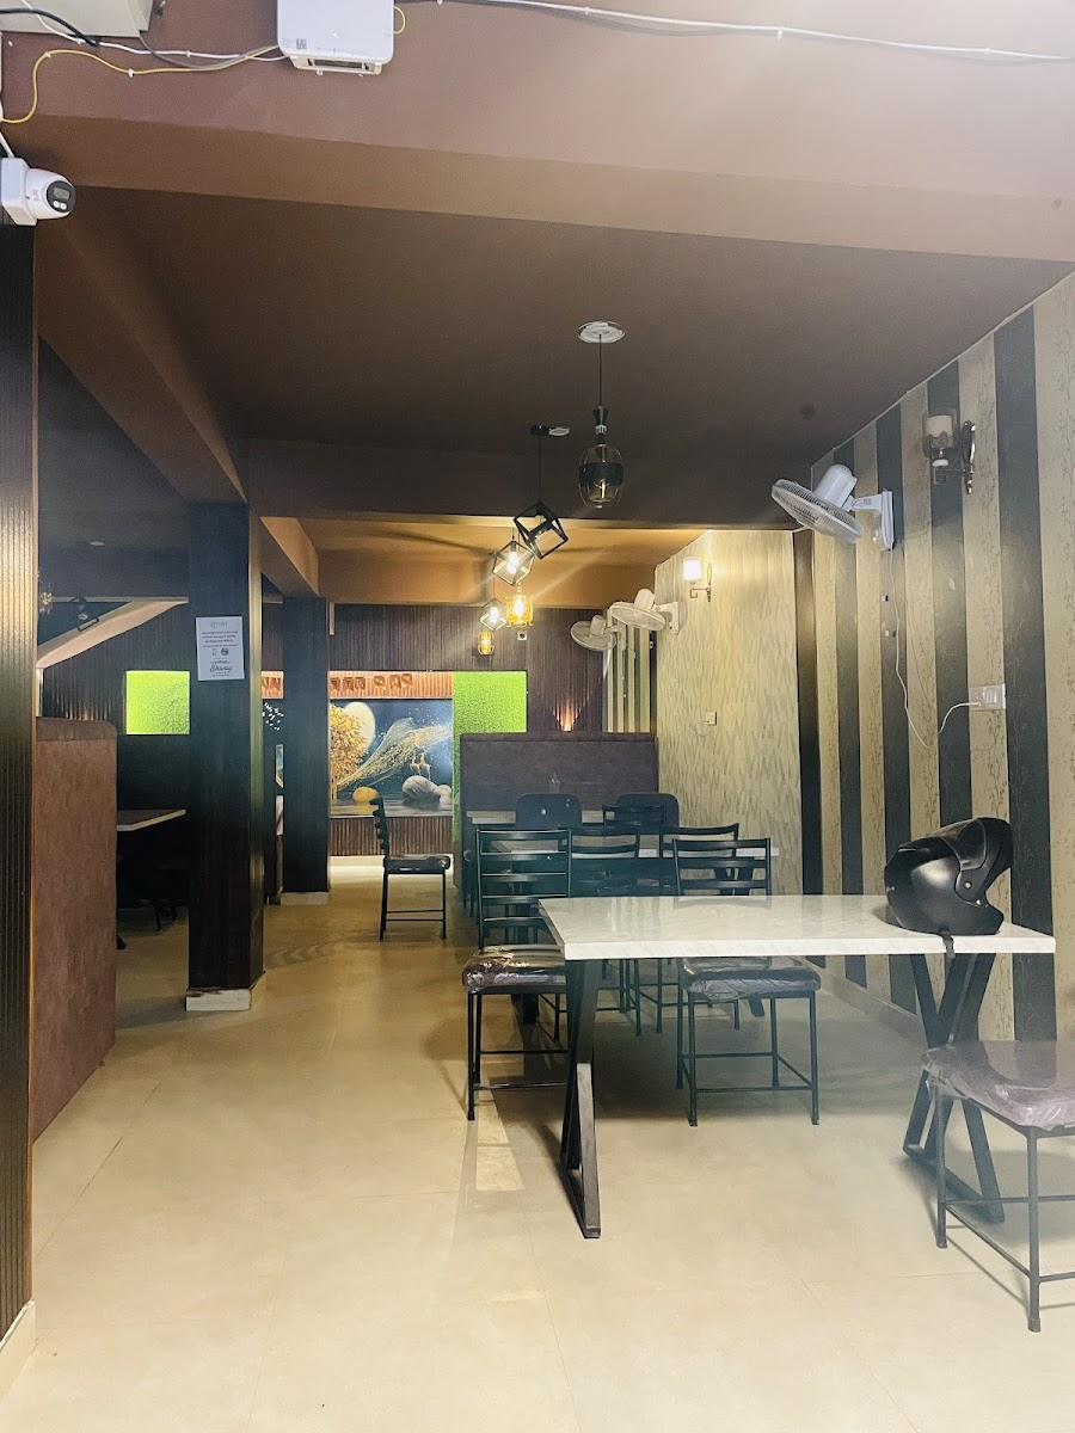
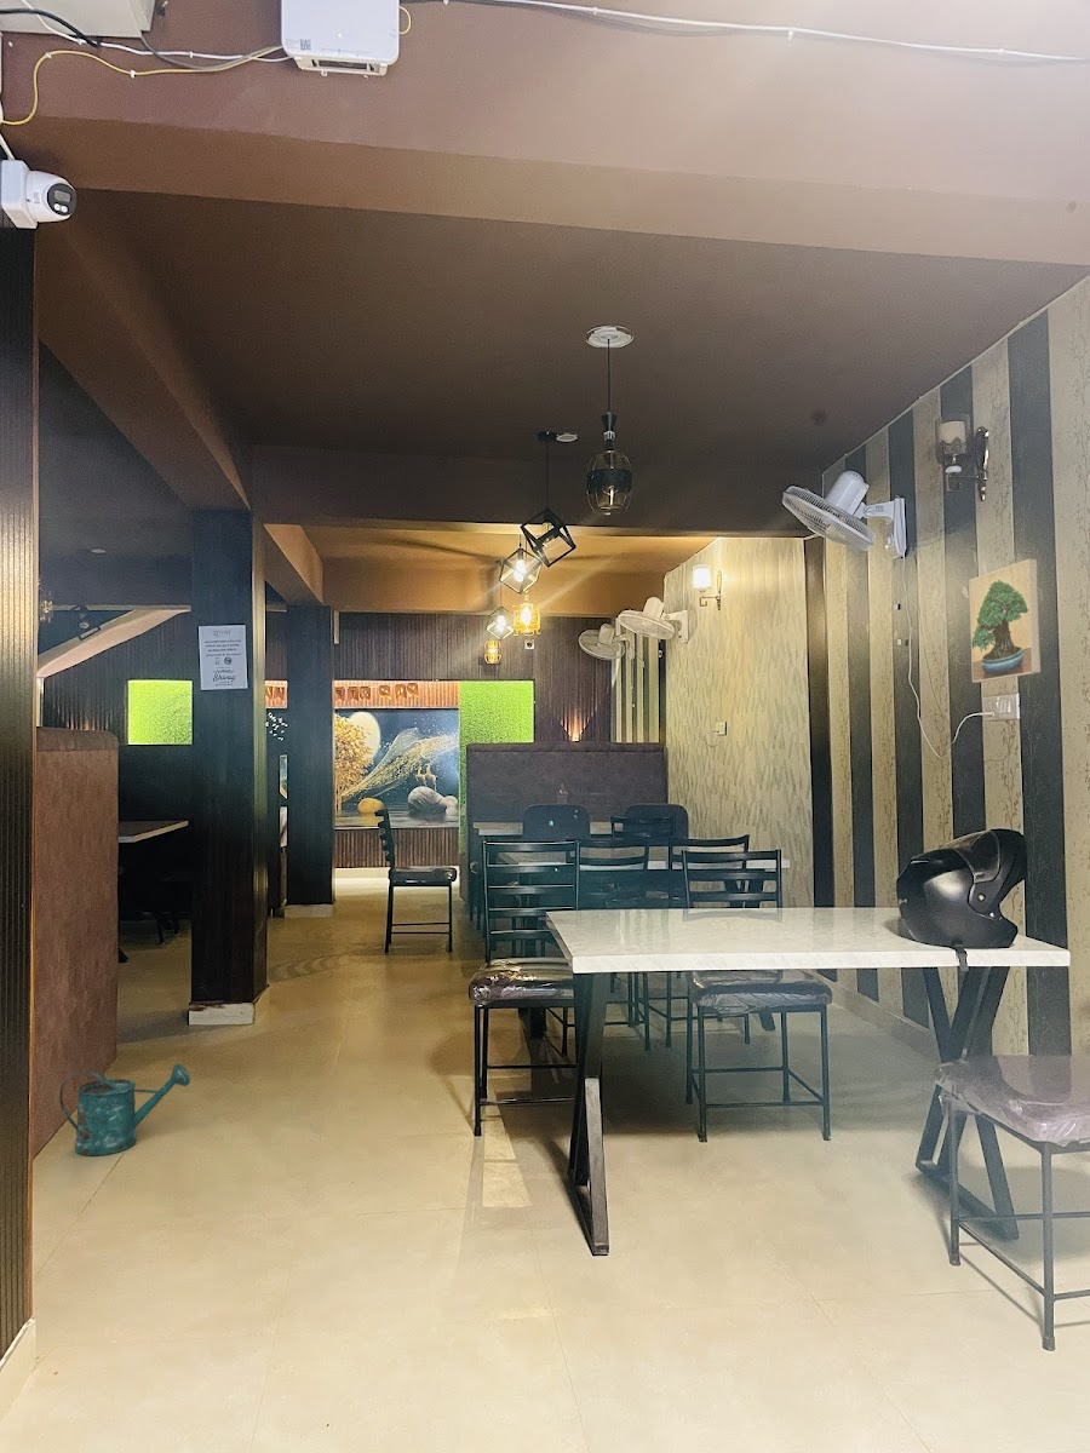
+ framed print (1003, 624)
+ watering can (126, 1104)
